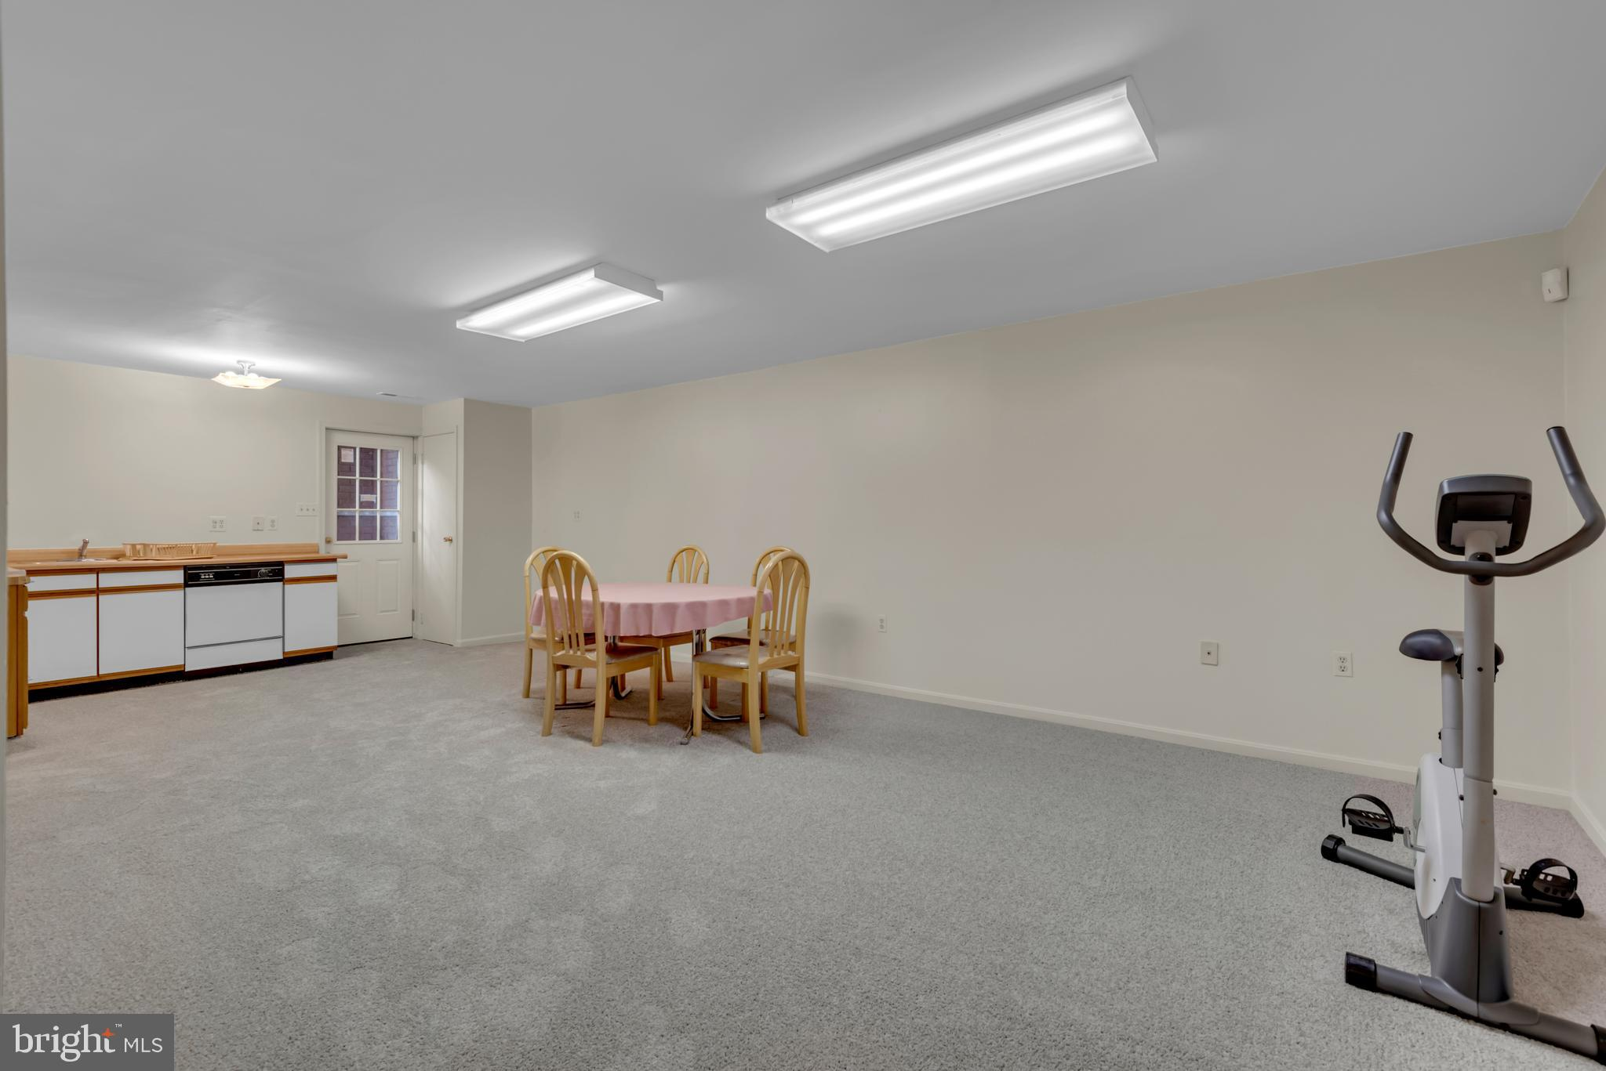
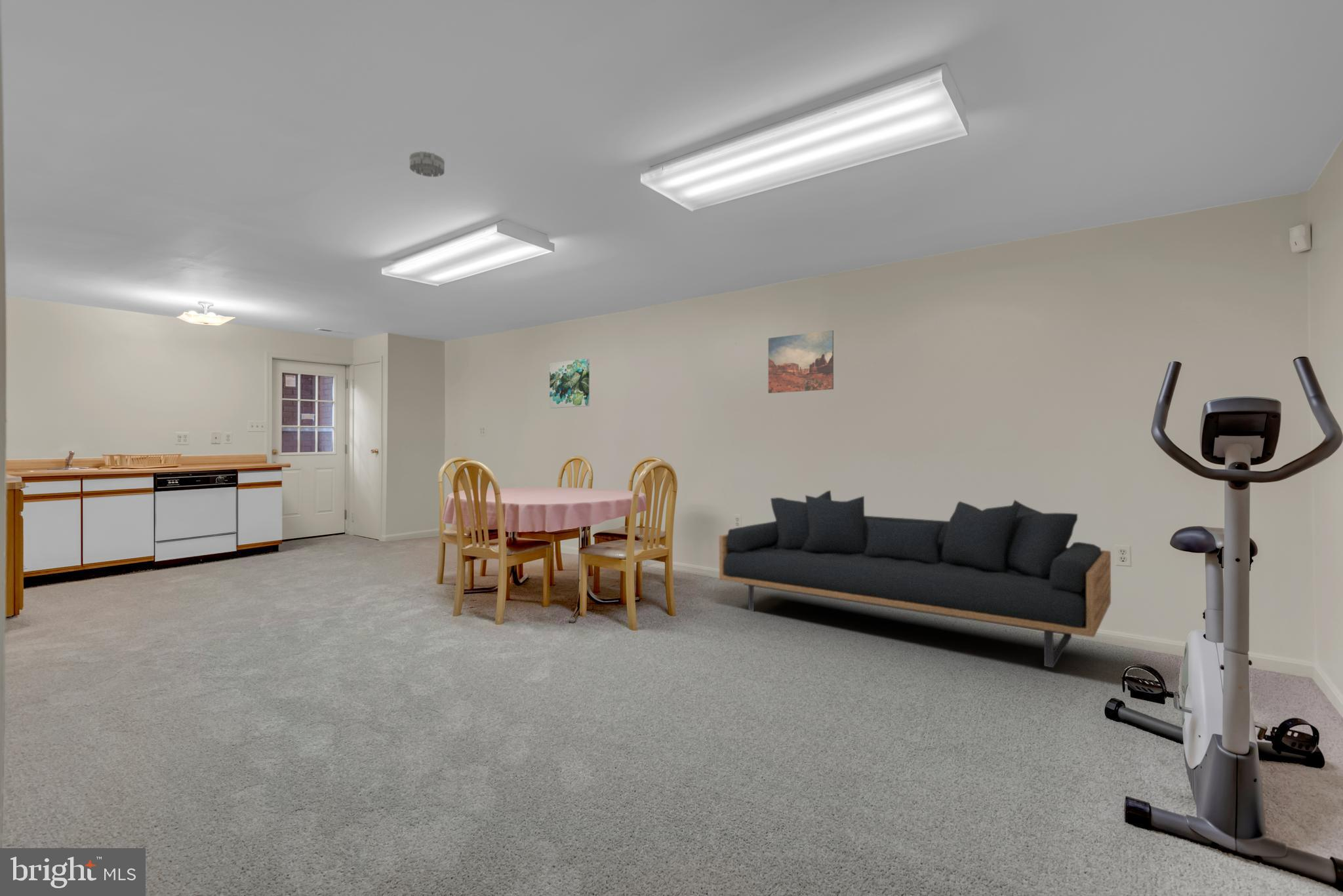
+ sofa (898, 560)
+ wall art (799, 362)
+ smoke detector (427, 163)
+ wall art (569, 384)
